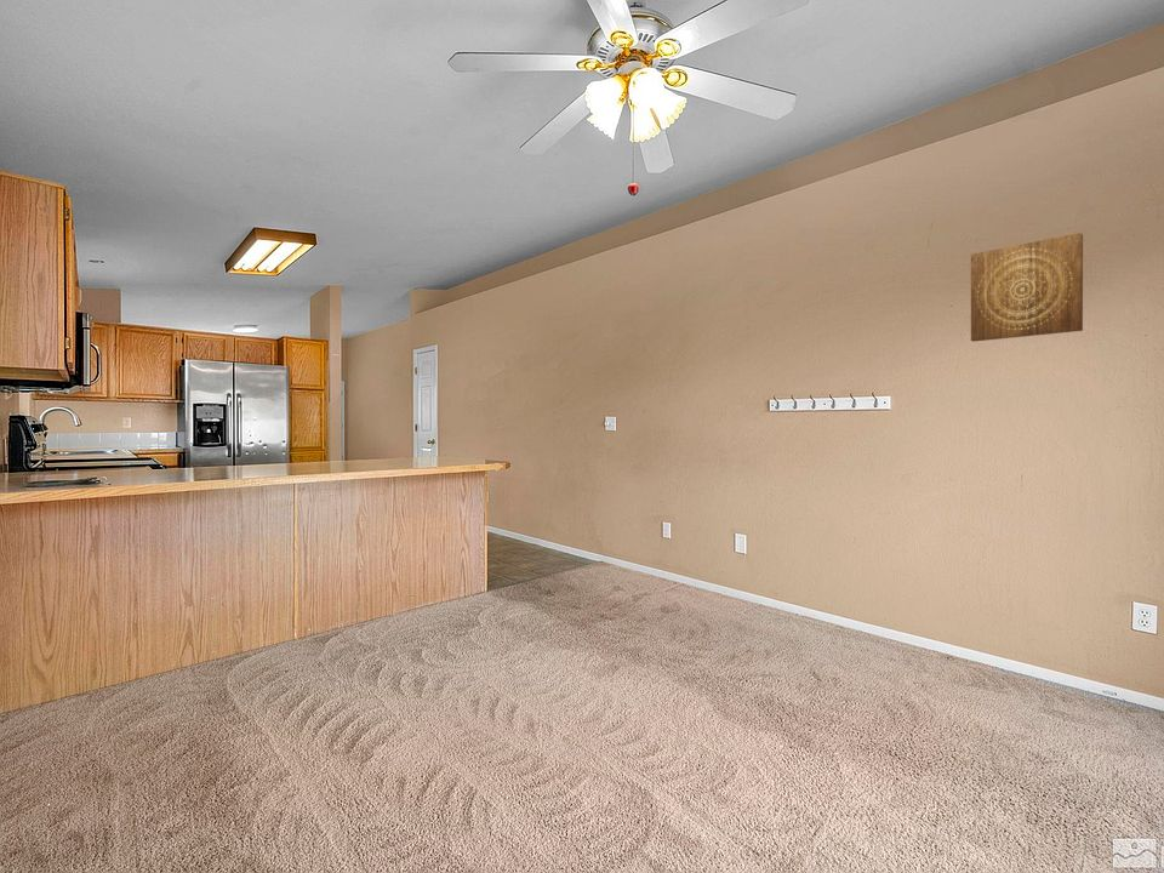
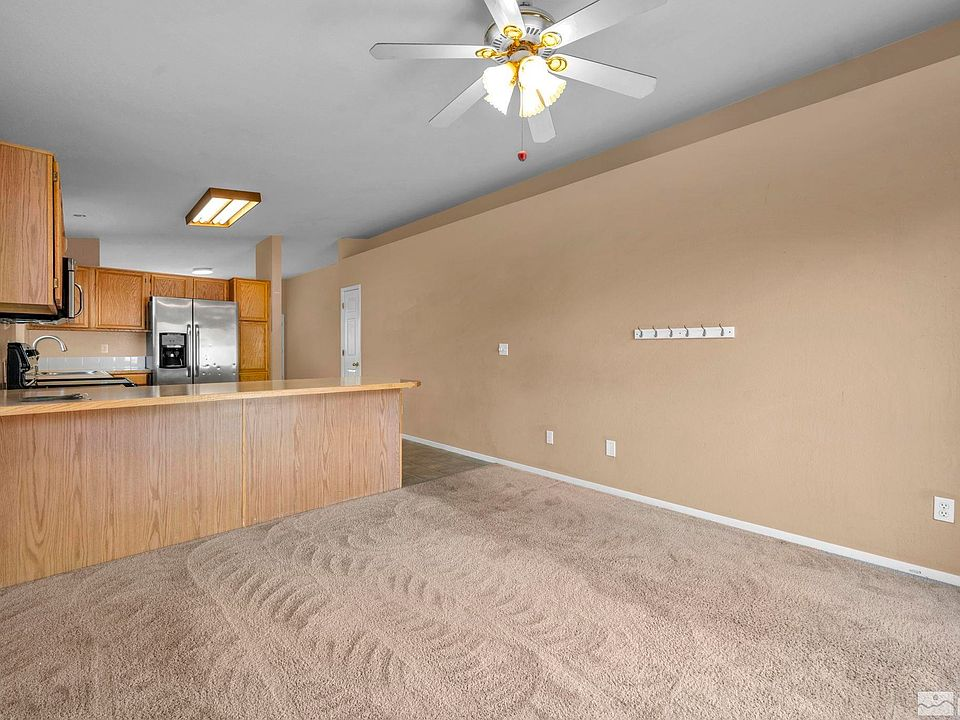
- wall art (1023, 290)
